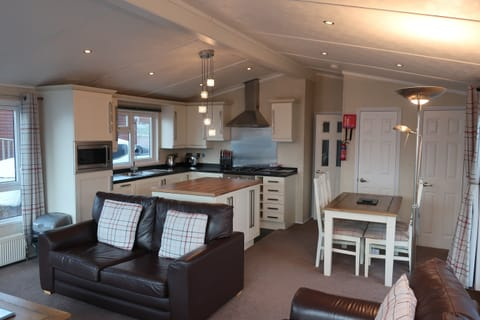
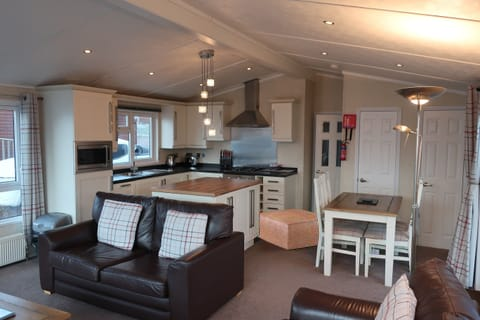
+ ottoman (293, 225)
